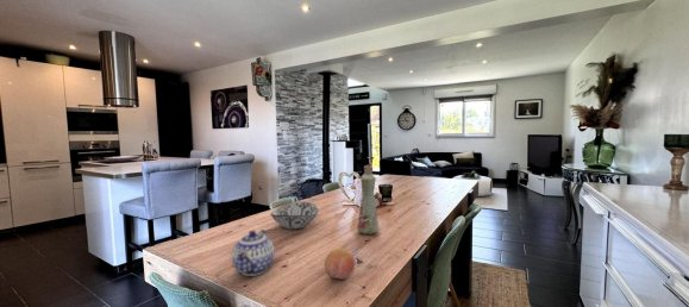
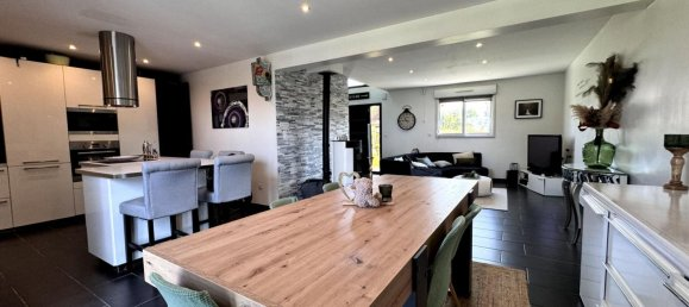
- decorative bowl (295, 217)
- bottle (368, 198)
- teapot (252, 250)
- fruit (339, 263)
